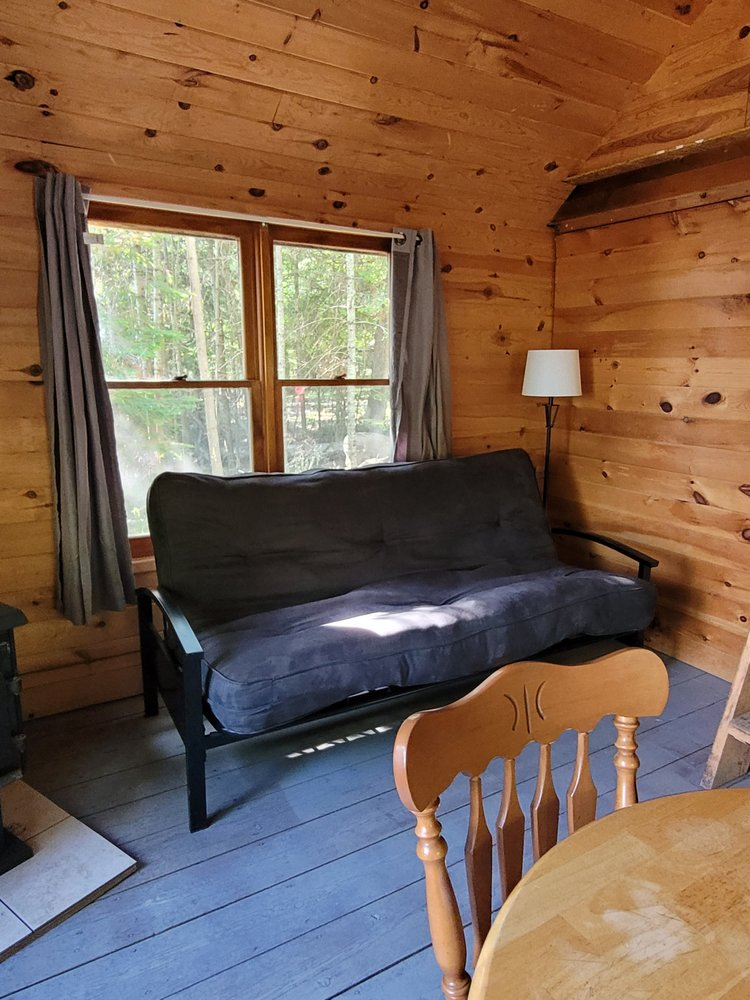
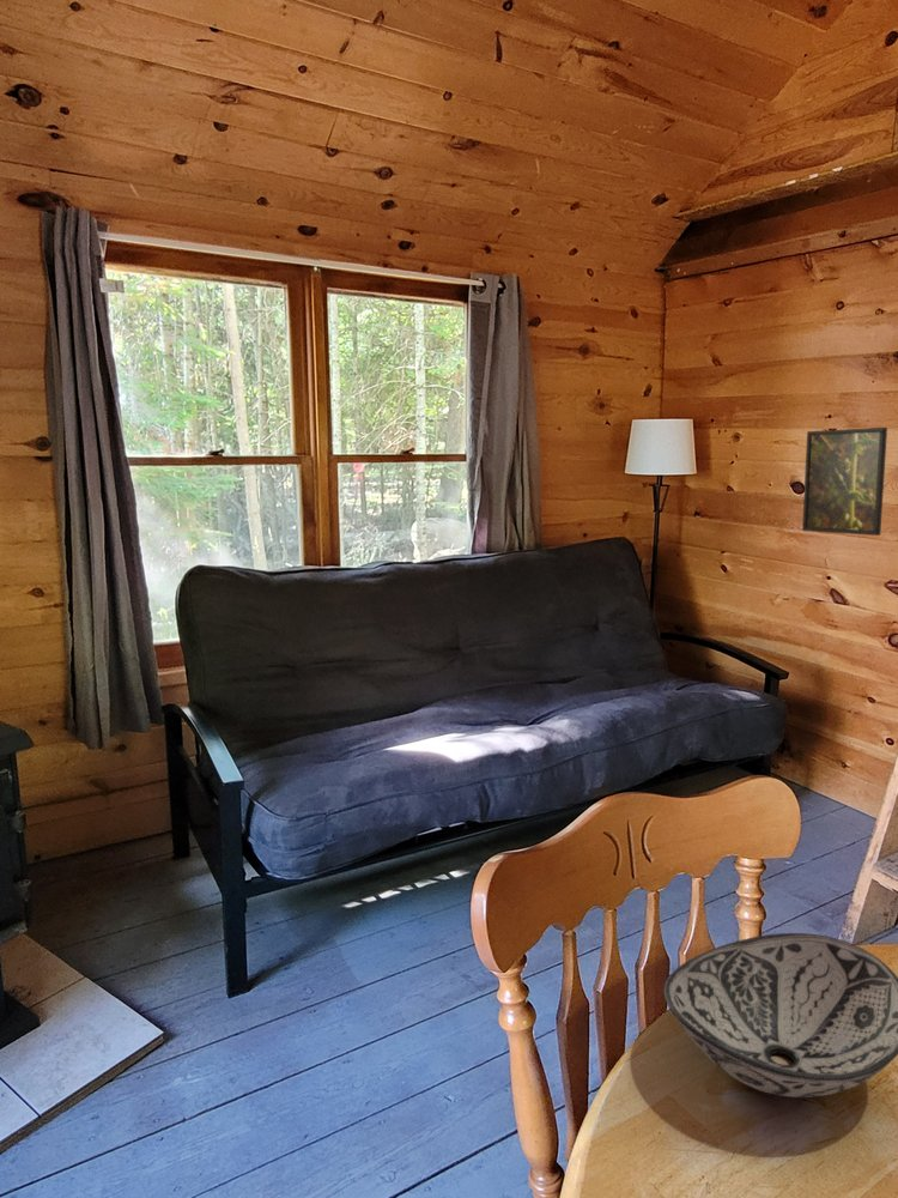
+ decorative bowl (783, 1024)
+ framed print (842, 482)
